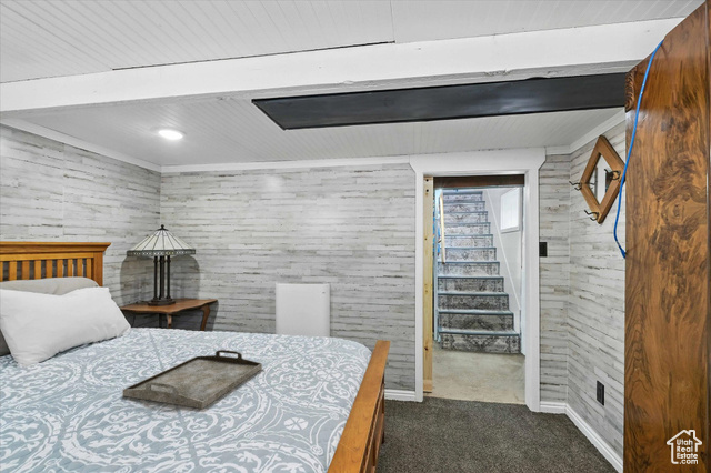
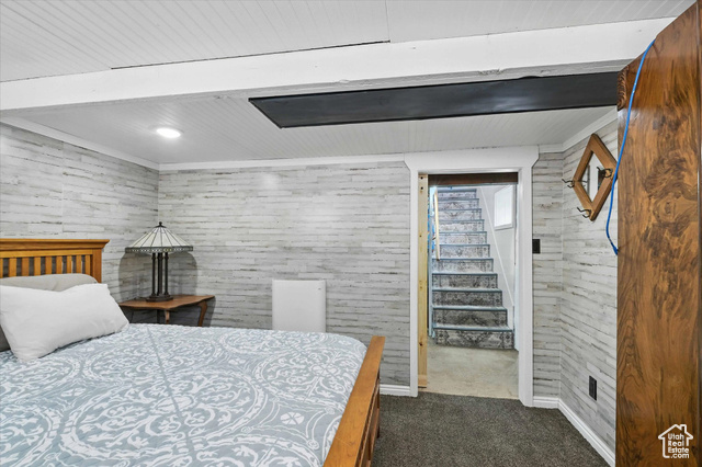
- serving tray (199, 372)
